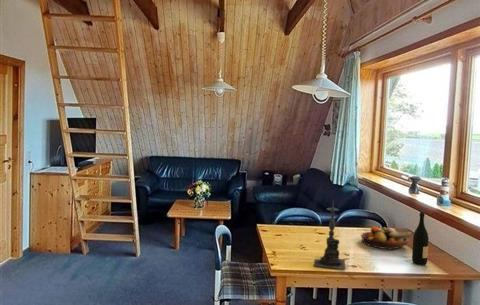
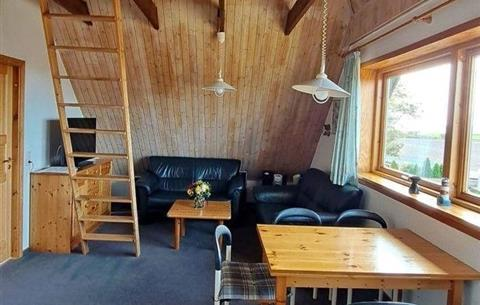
- wine bottle (420, 237)
- candle holder (330, 231)
- fruit bowl (384, 235)
